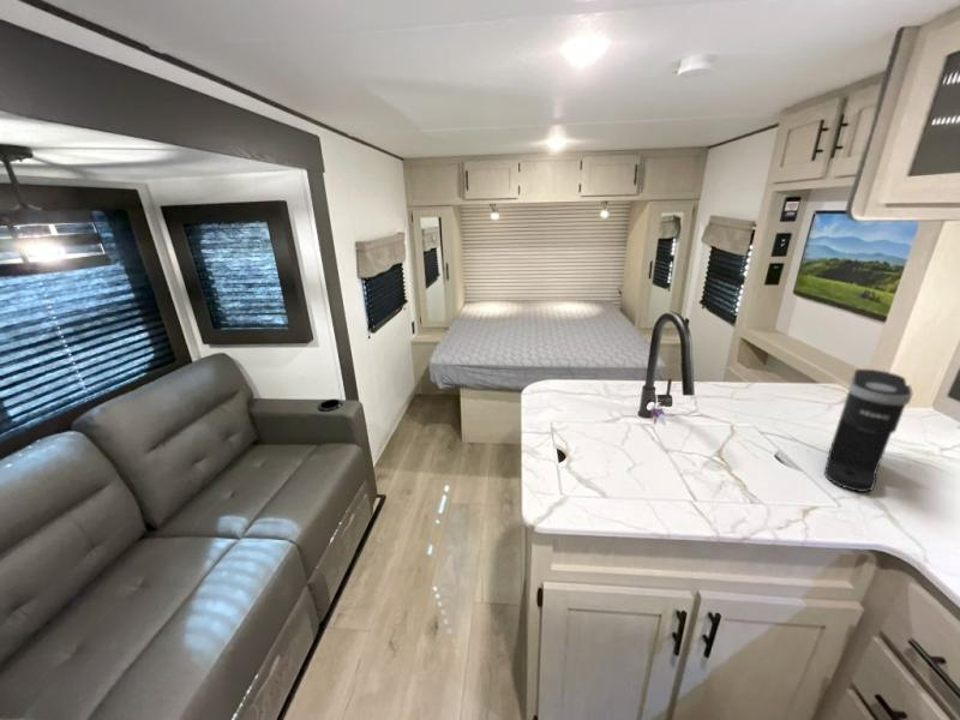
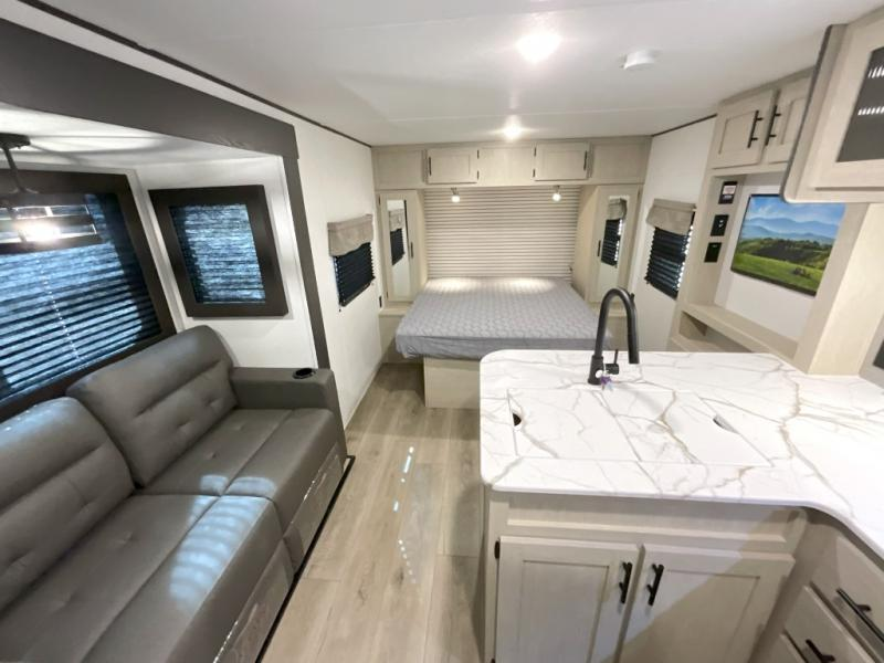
- coffee maker (864, 426)
